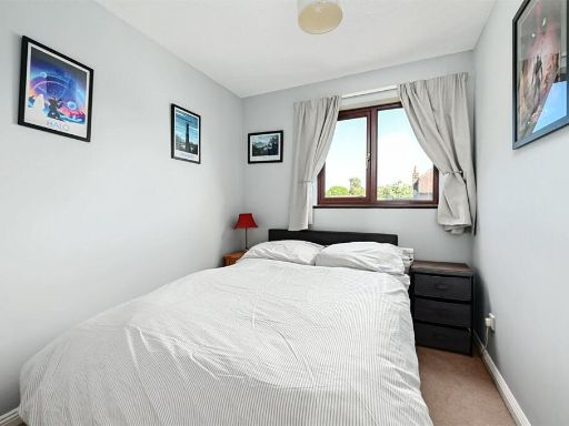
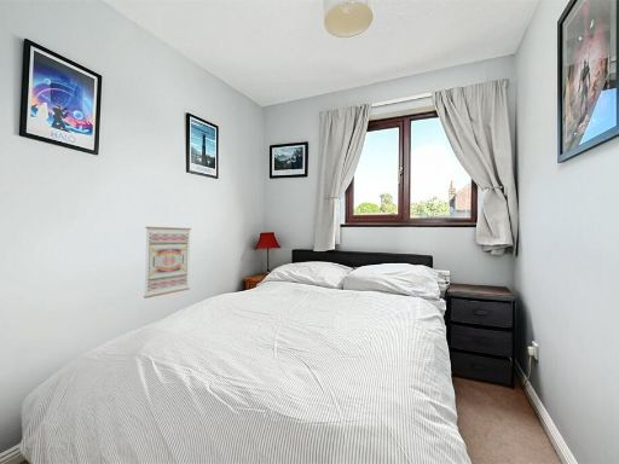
+ wall art (168, 260)
